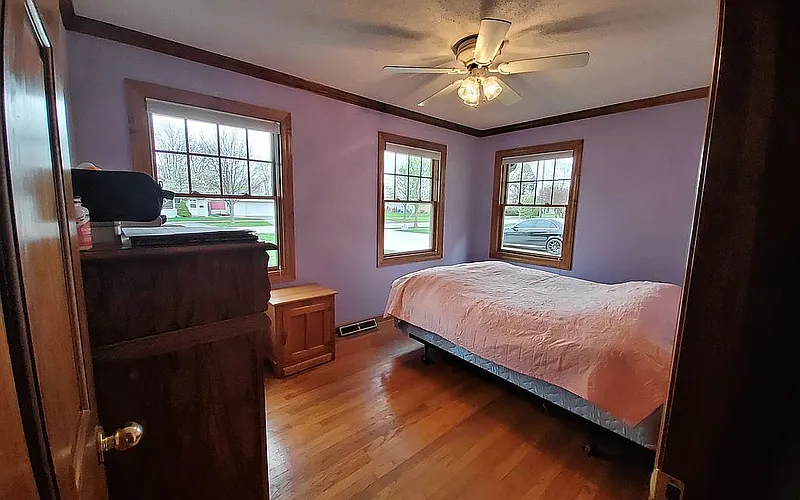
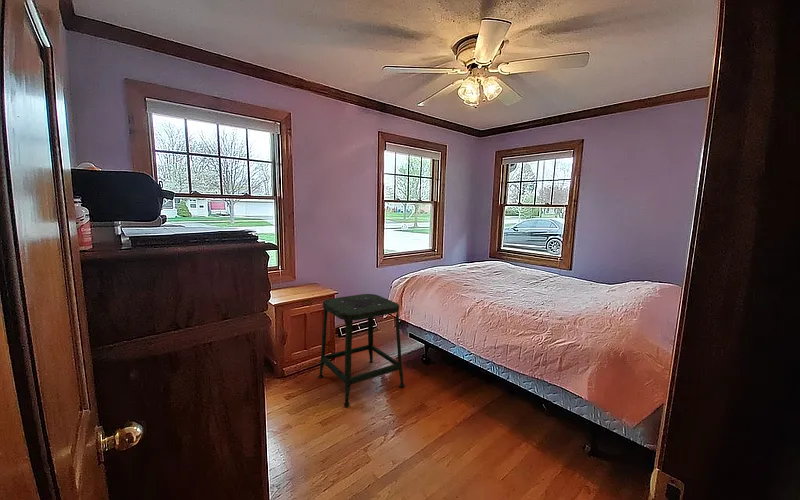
+ stool (361, 346)
